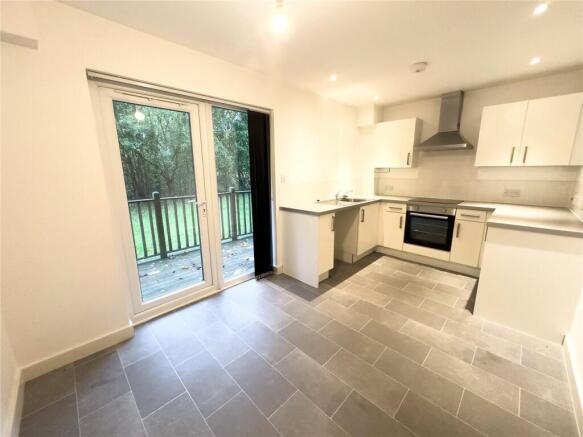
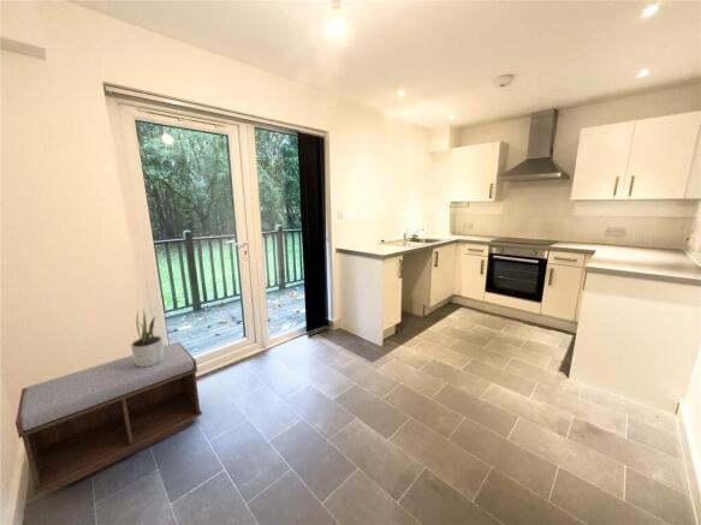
+ bench (121, 405)
+ potted plant (145, 334)
